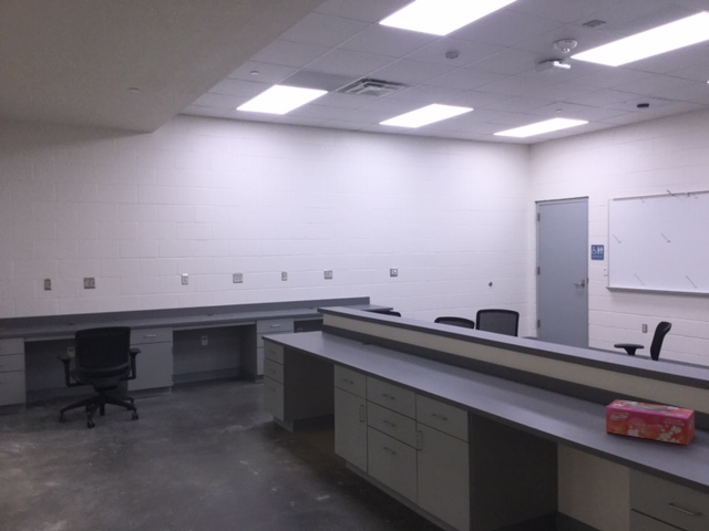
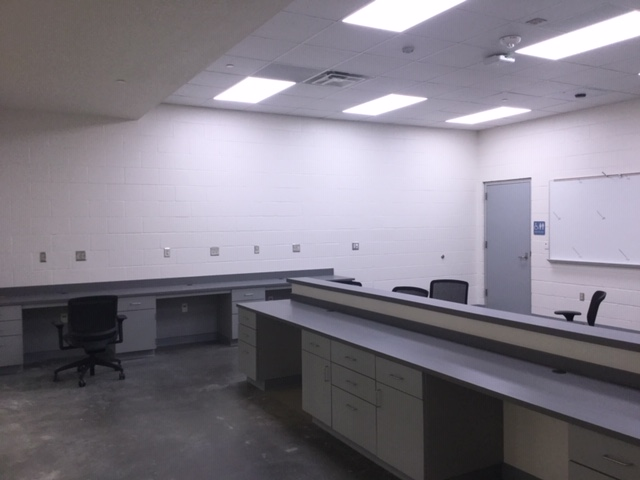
- tissue box (649, 420)
